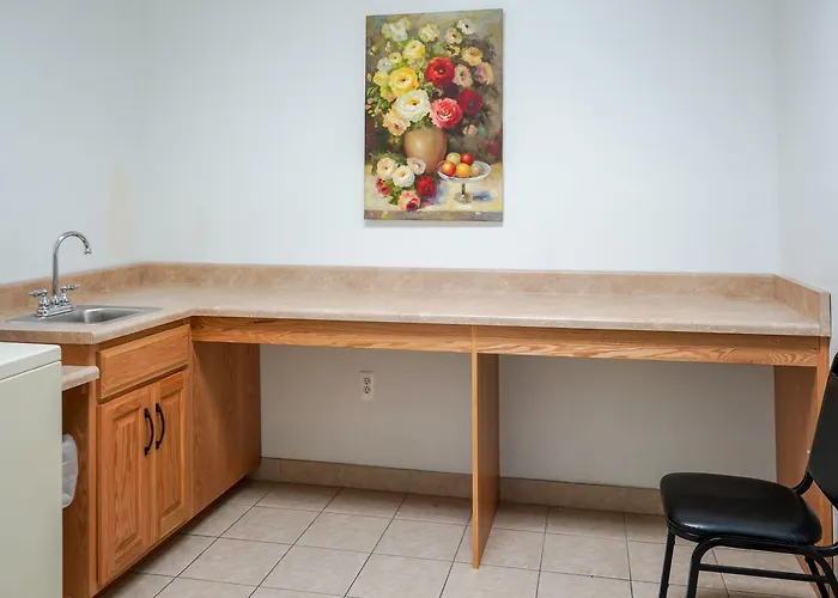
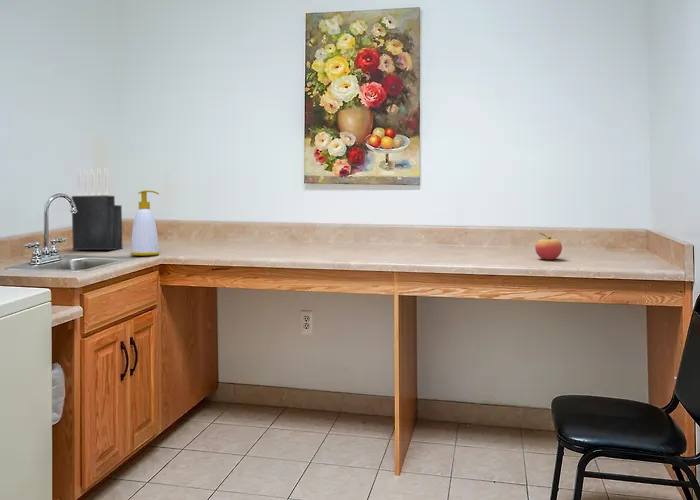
+ soap bottle (144, 222)
+ fruit (548, 246)
+ knife block (98, 209)
